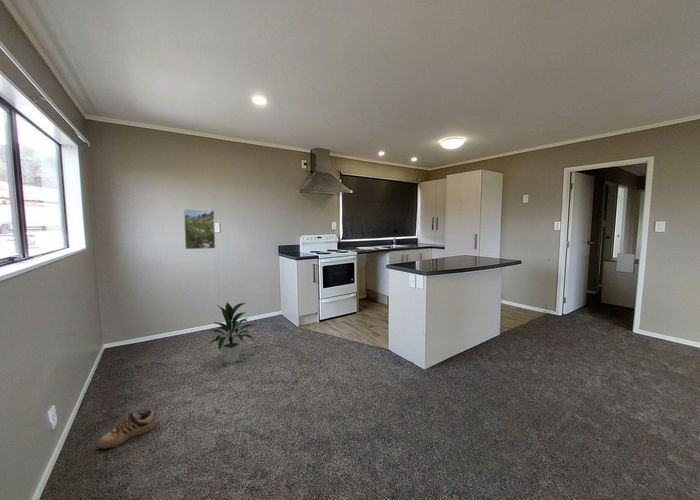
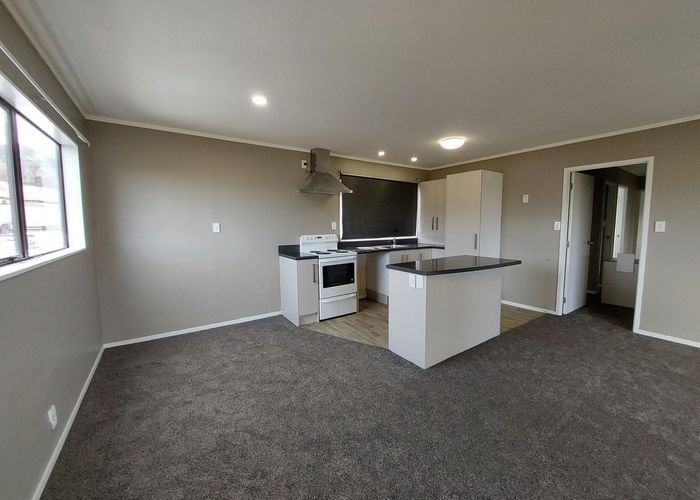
- shoe (130, 425)
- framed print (199, 229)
- indoor plant (230, 330)
